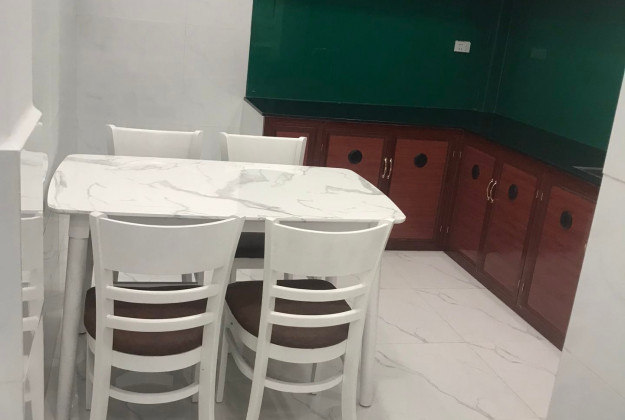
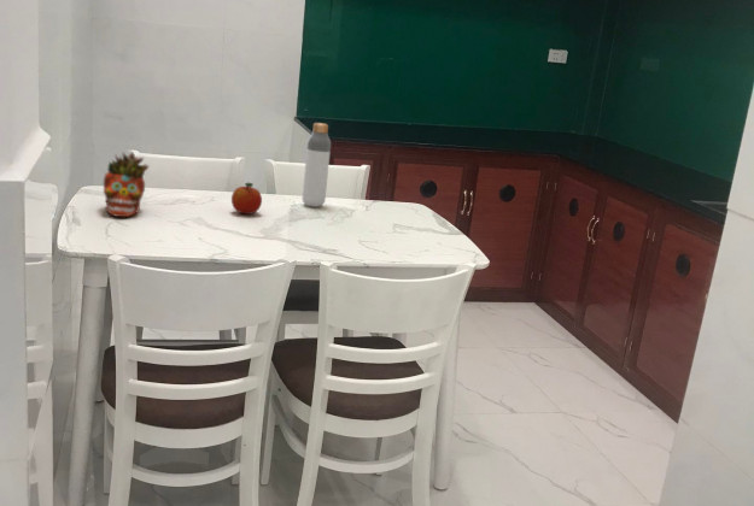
+ bottle (316, 164)
+ fruit (246, 196)
+ succulent planter (125, 182)
